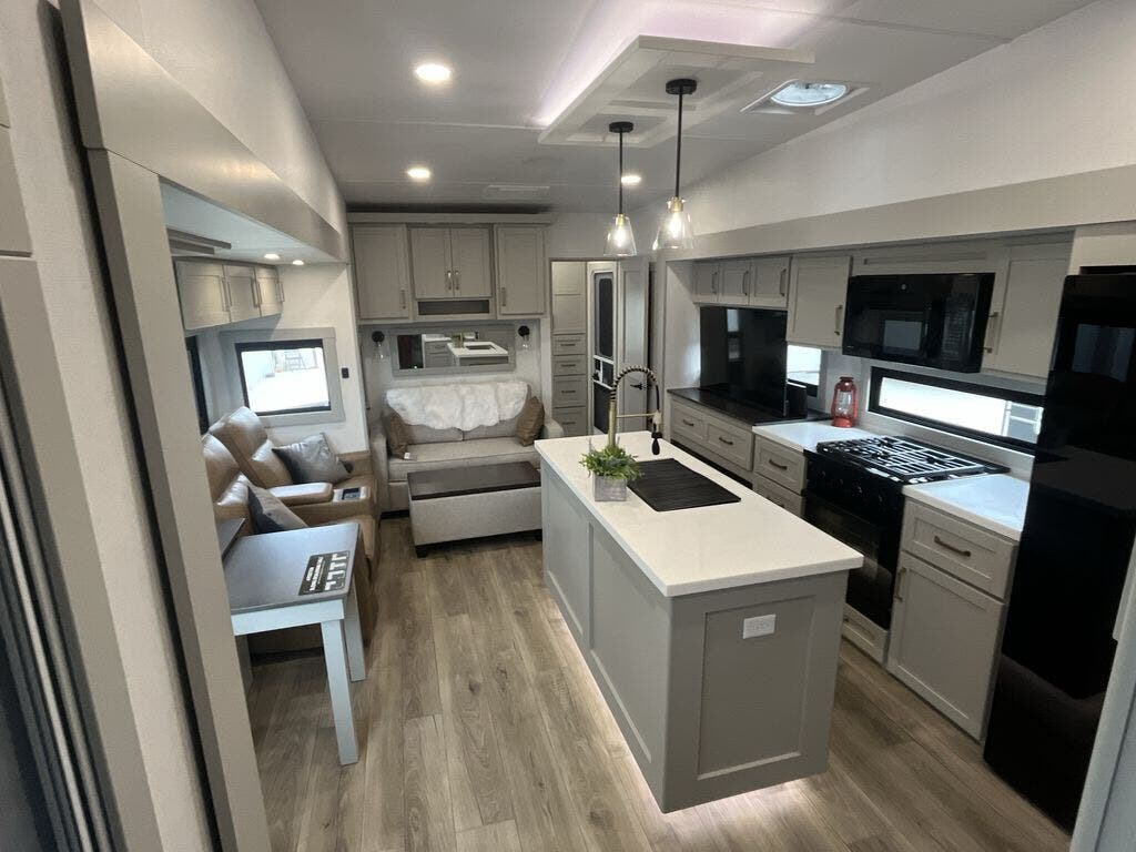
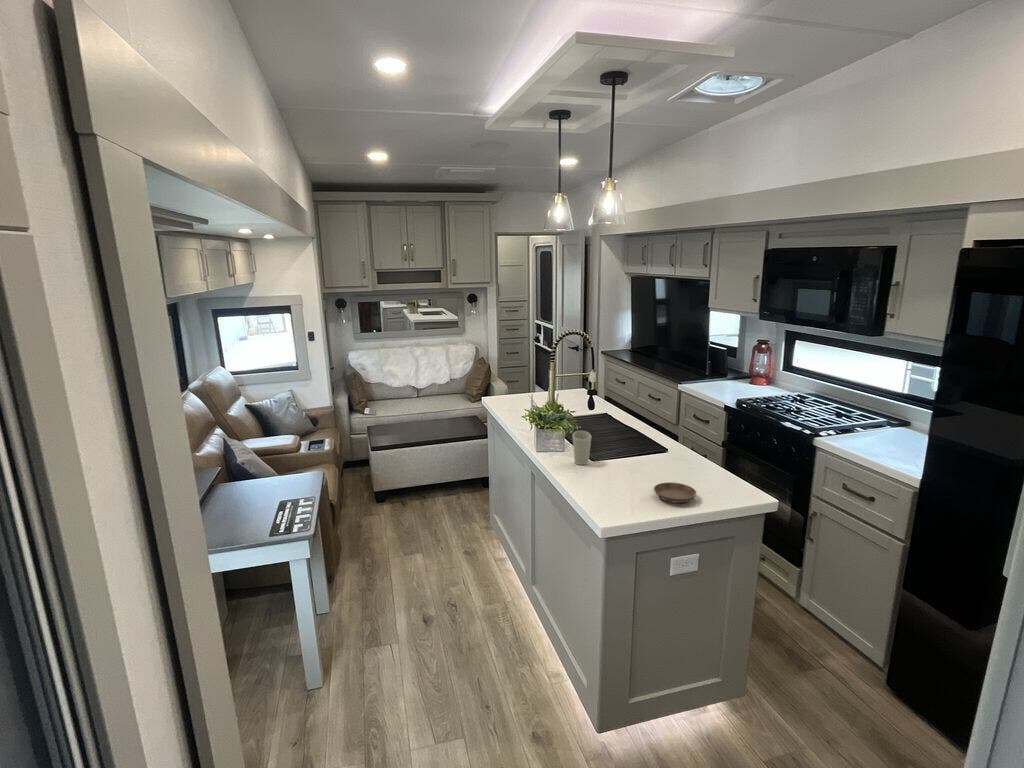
+ saucer (674, 493)
+ cup (581, 448)
